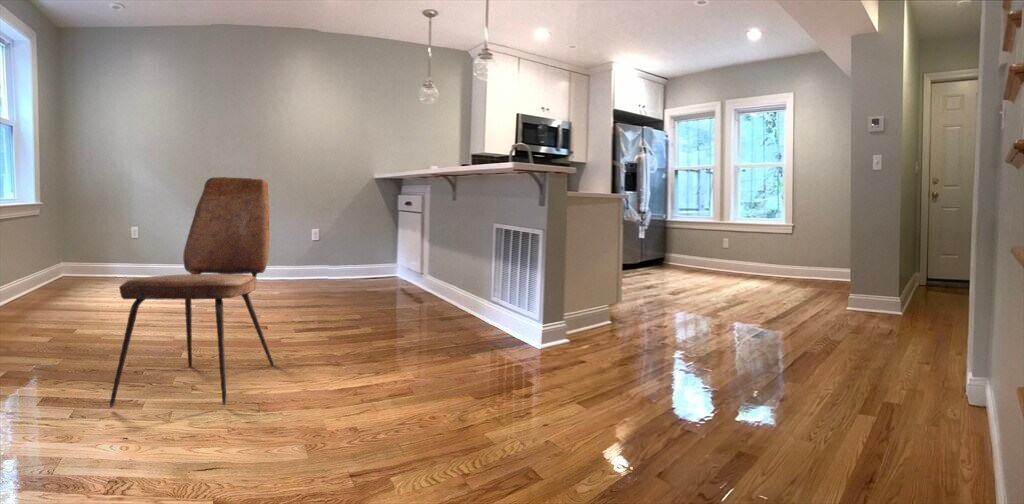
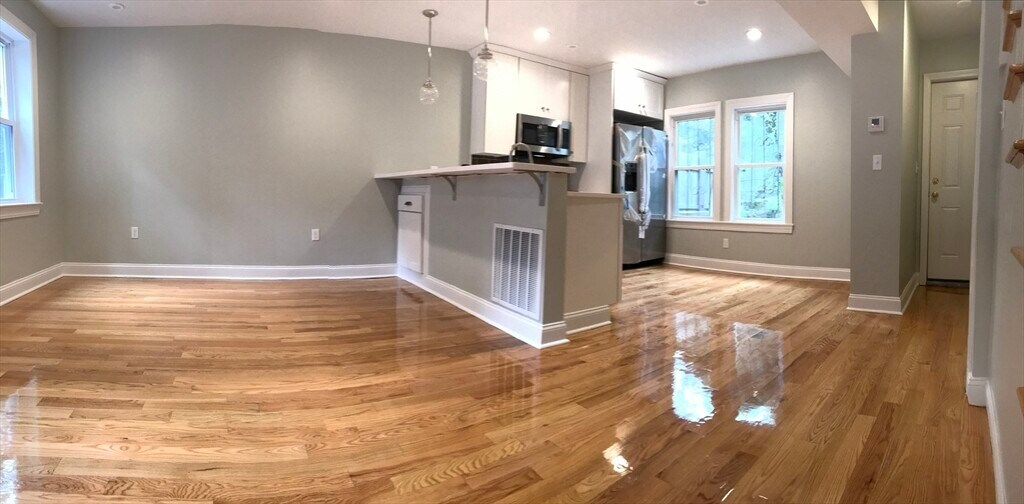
- dining chair (210, 276)
